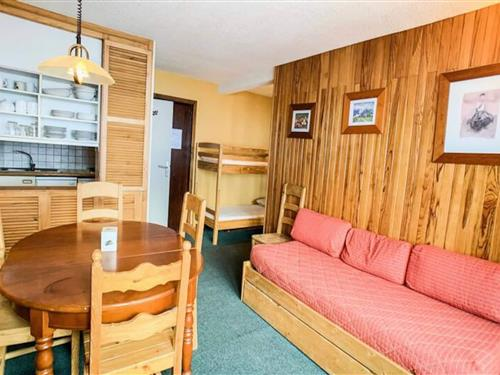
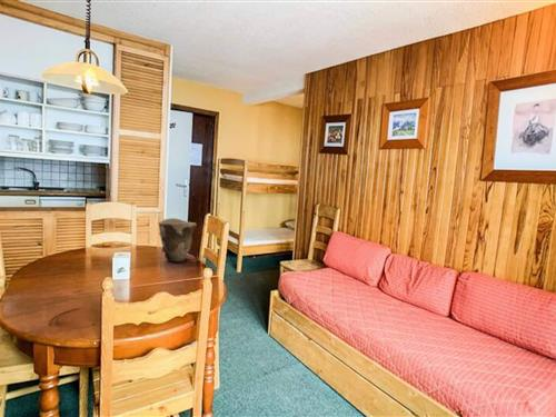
+ vase (177, 239)
